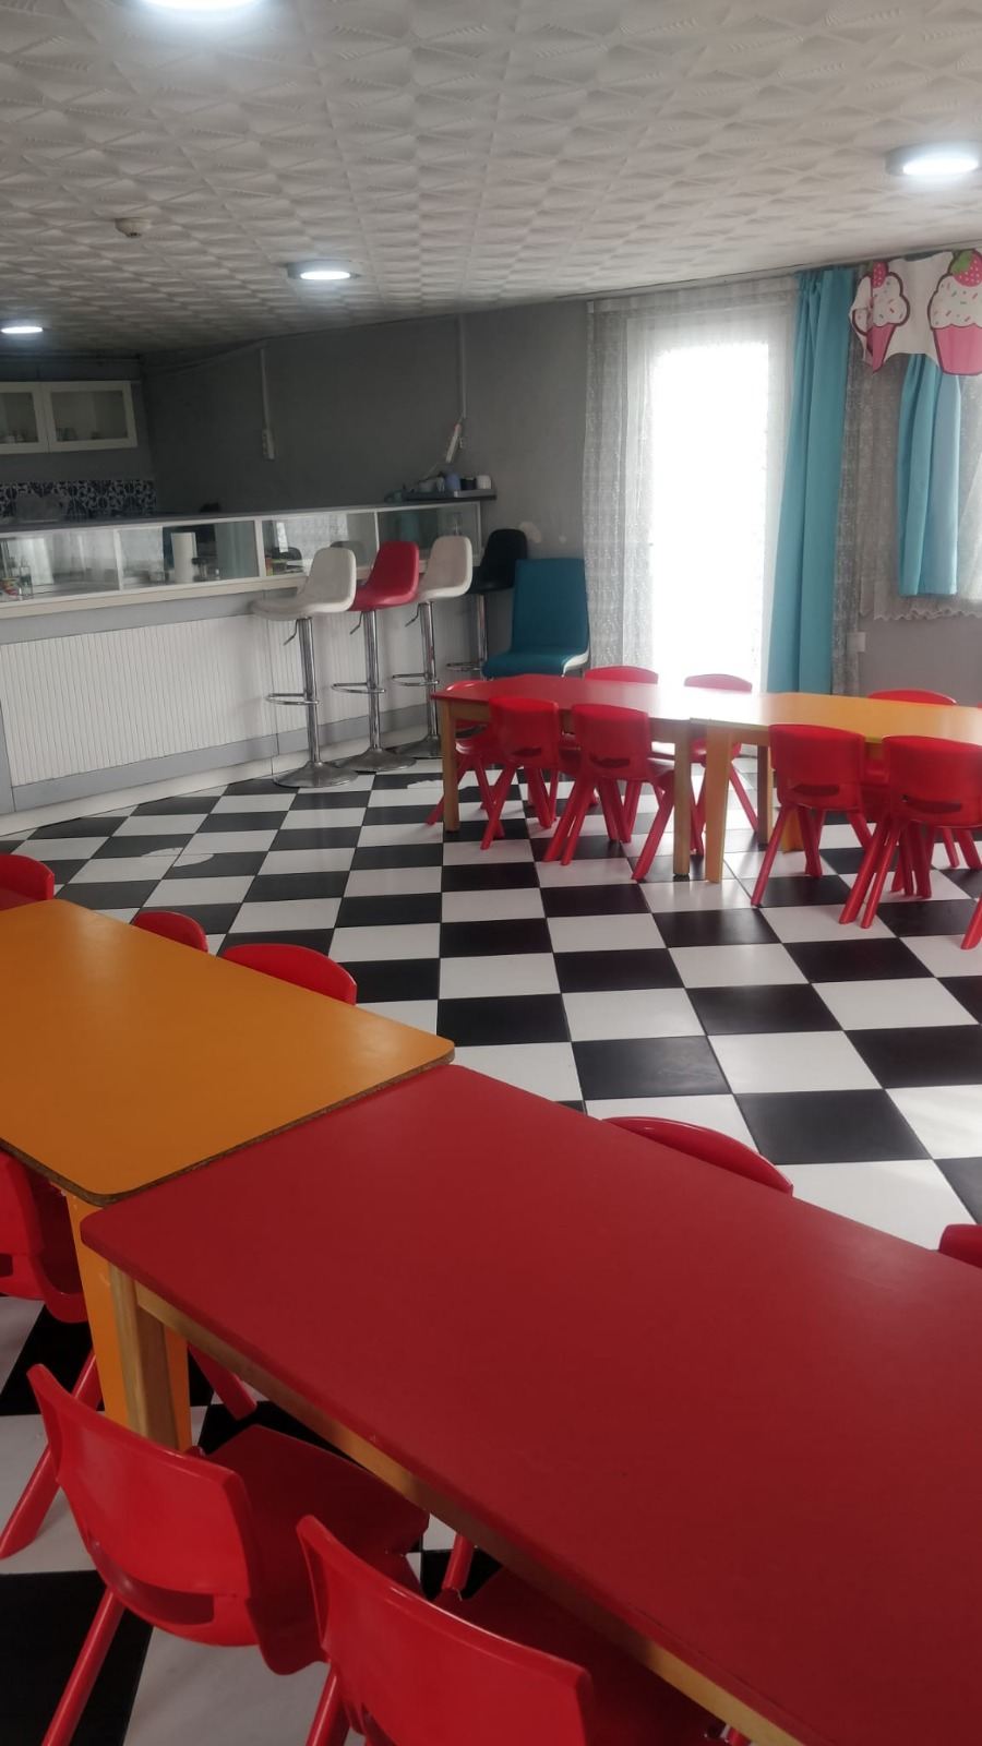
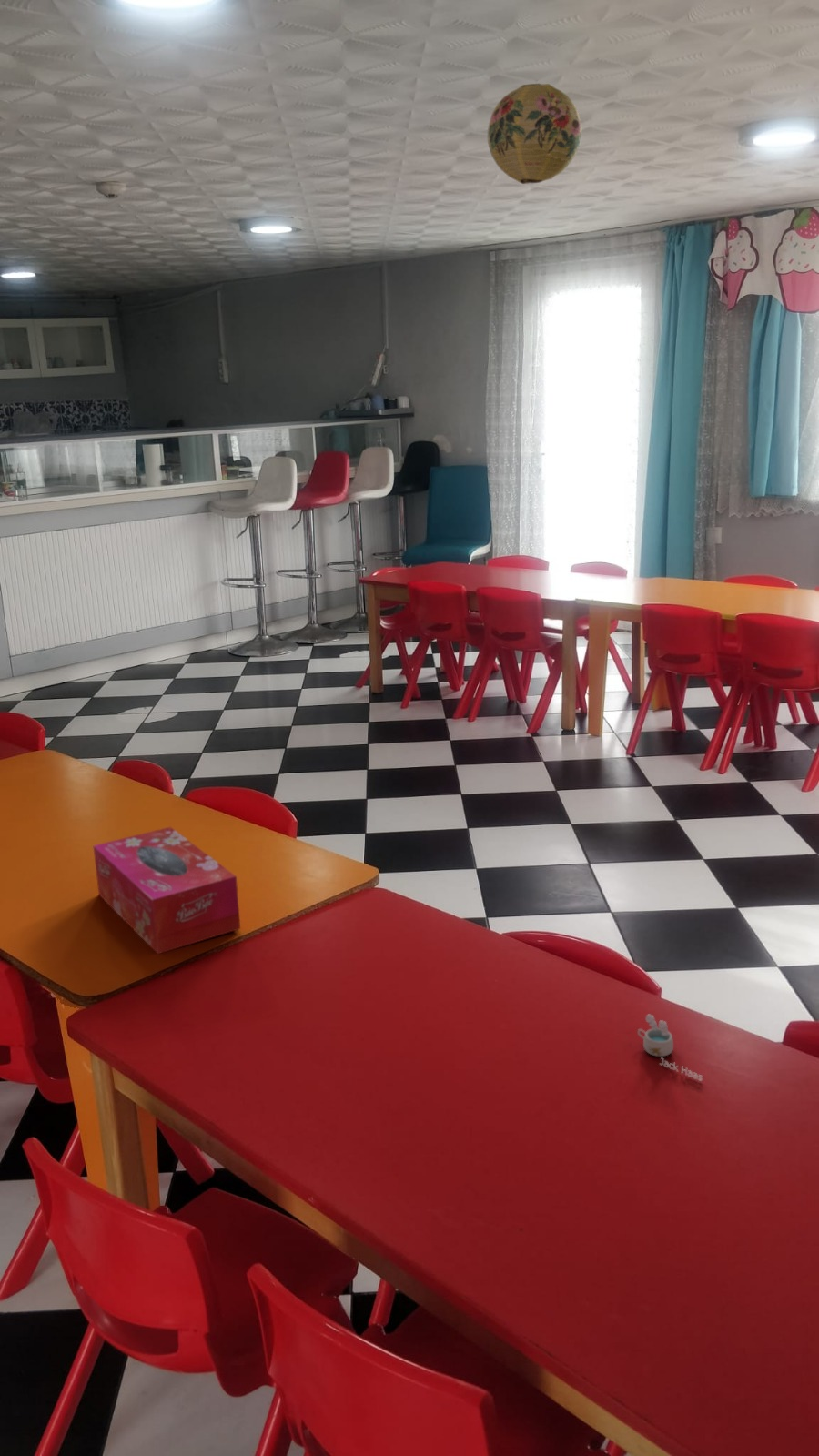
+ cup (672, 1042)
+ paper lantern (534, 135)
+ tissue box (164, 885)
